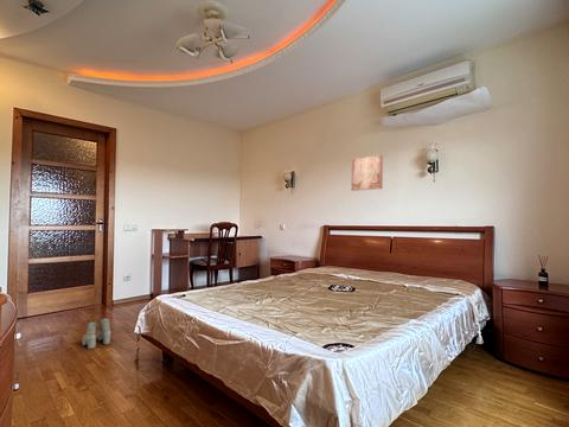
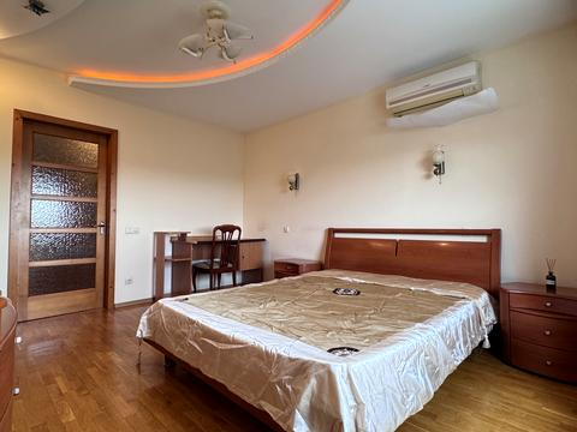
- boots (96, 330)
- wall art (366, 173)
